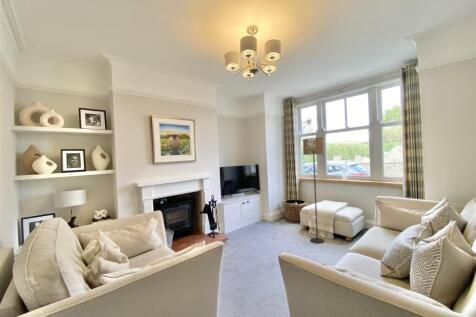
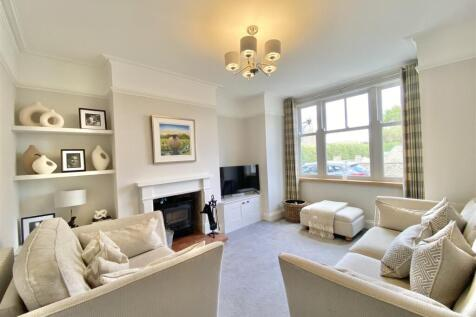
- floor lamp (315, 189)
